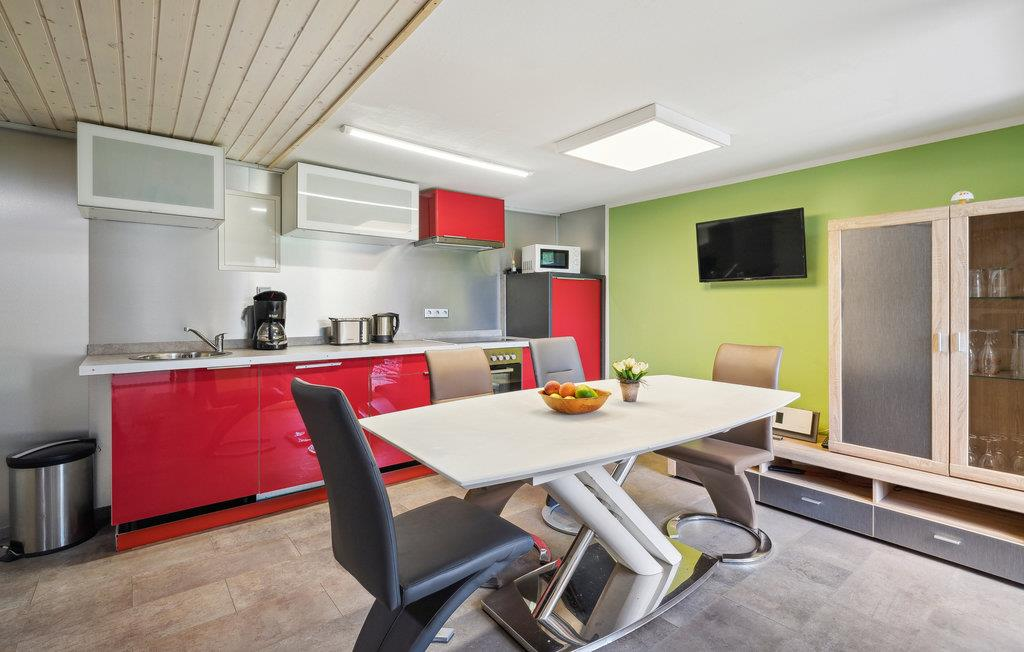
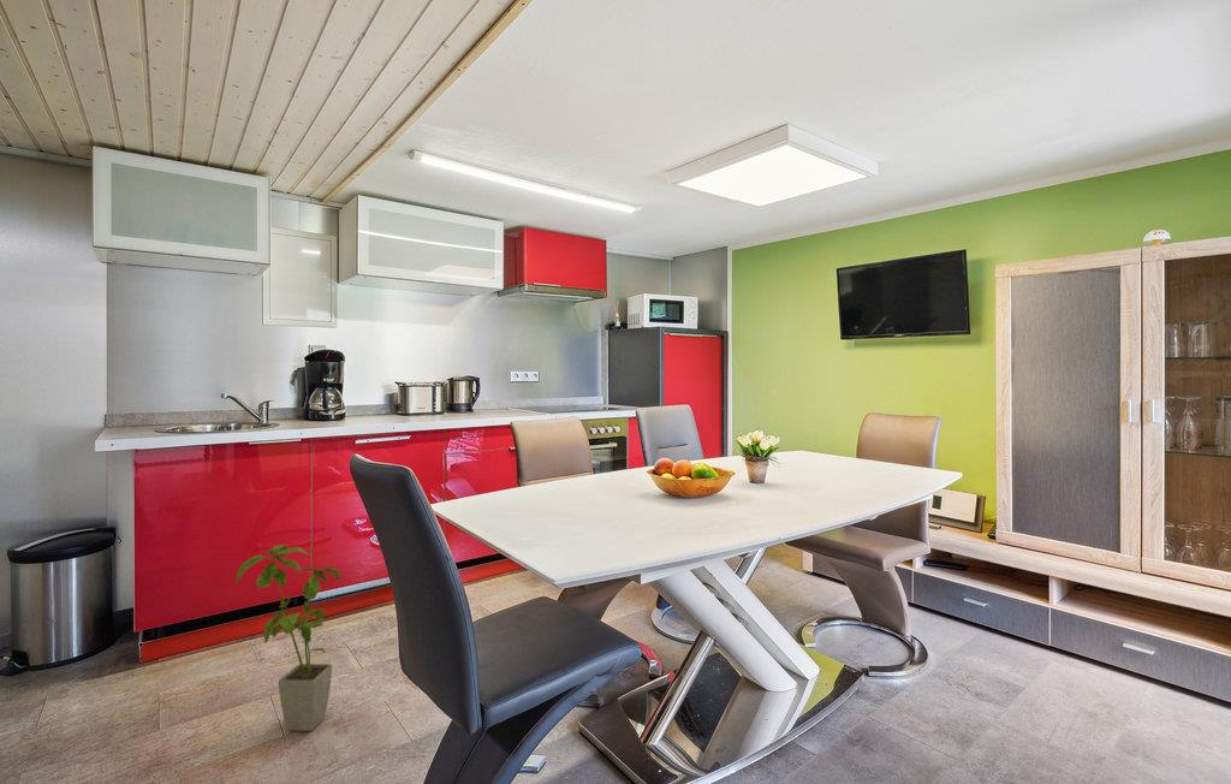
+ house plant (292, 639)
